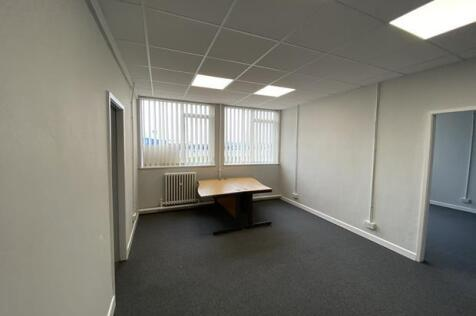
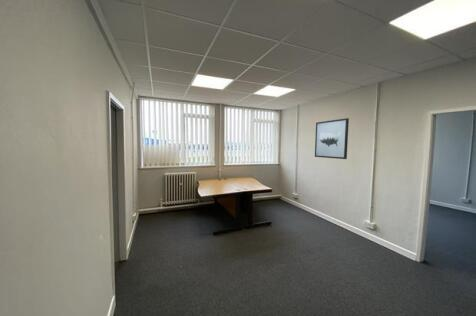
+ wall art (330, 139)
